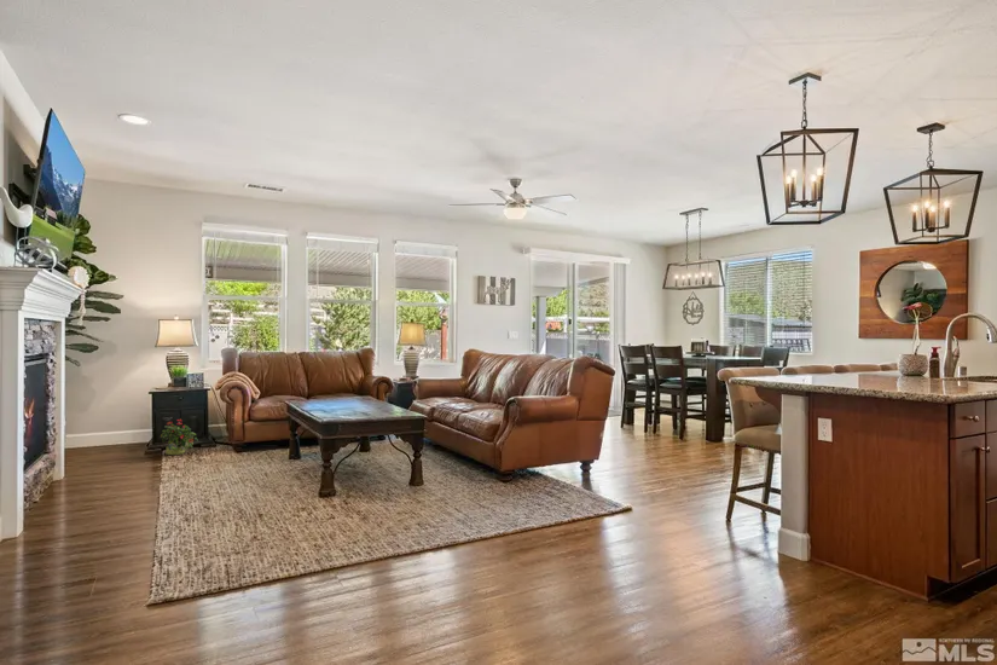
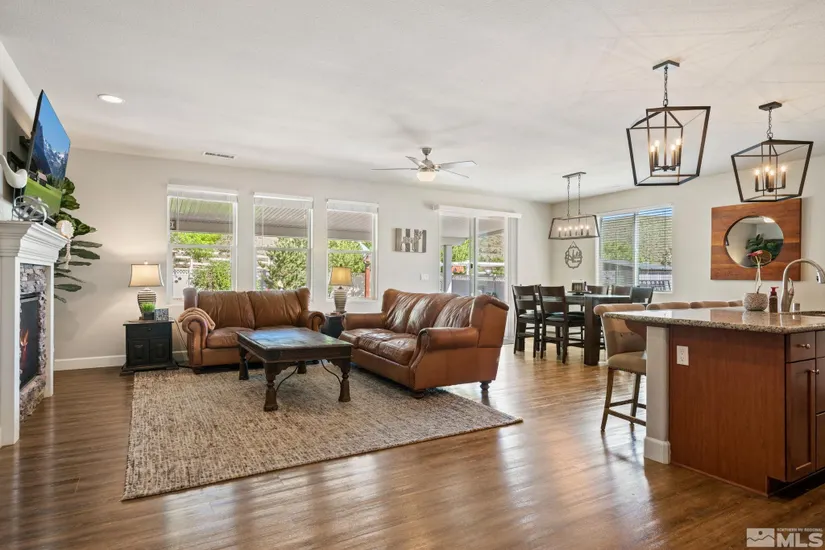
- potted plant (179, 436)
